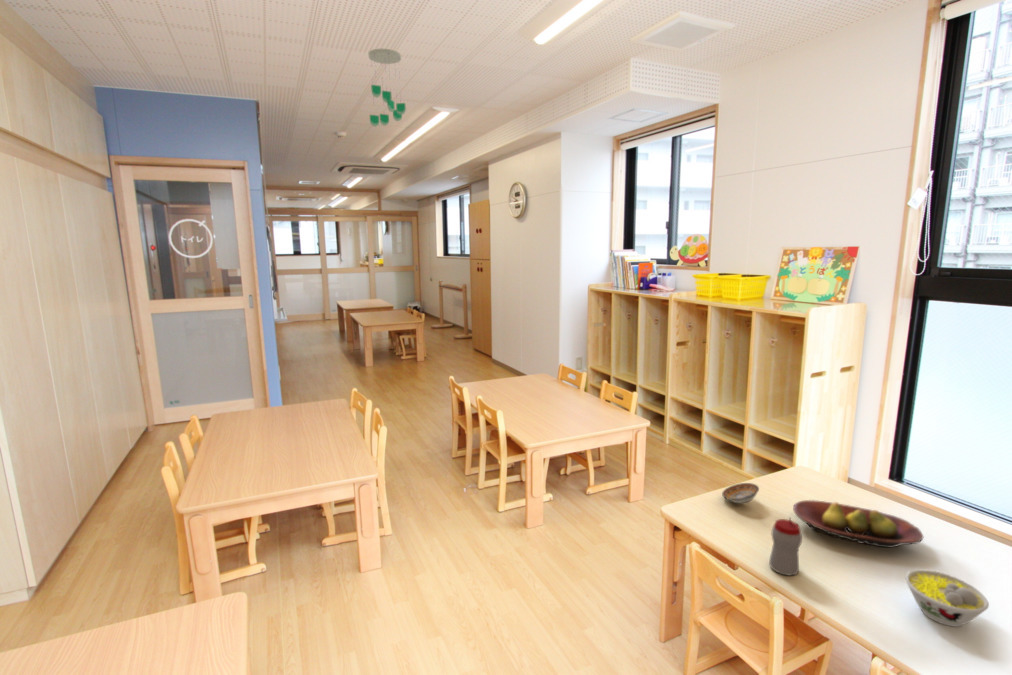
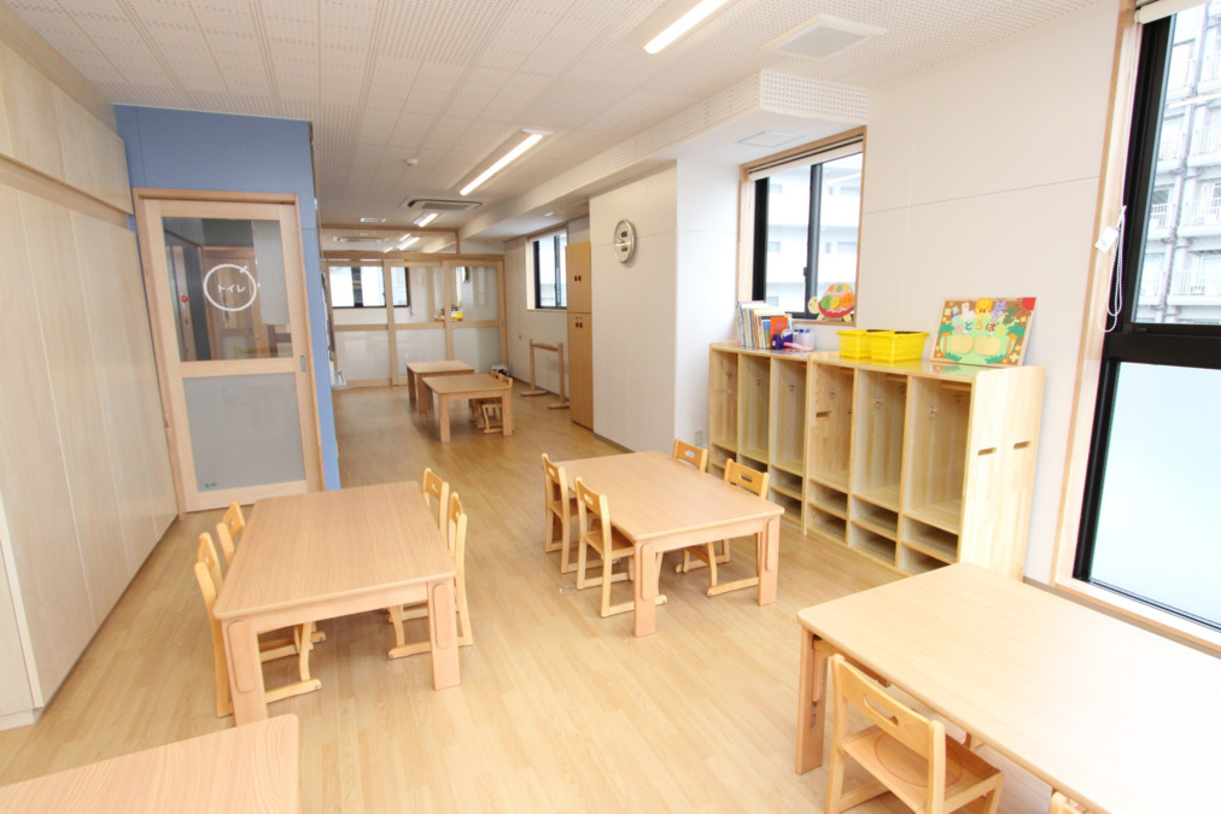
- ceiling mobile (386, 90)
- bowl (740, 492)
- fruit bowl (854, 521)
- bowl (944, 598)
- sippy cup (785, 543)
